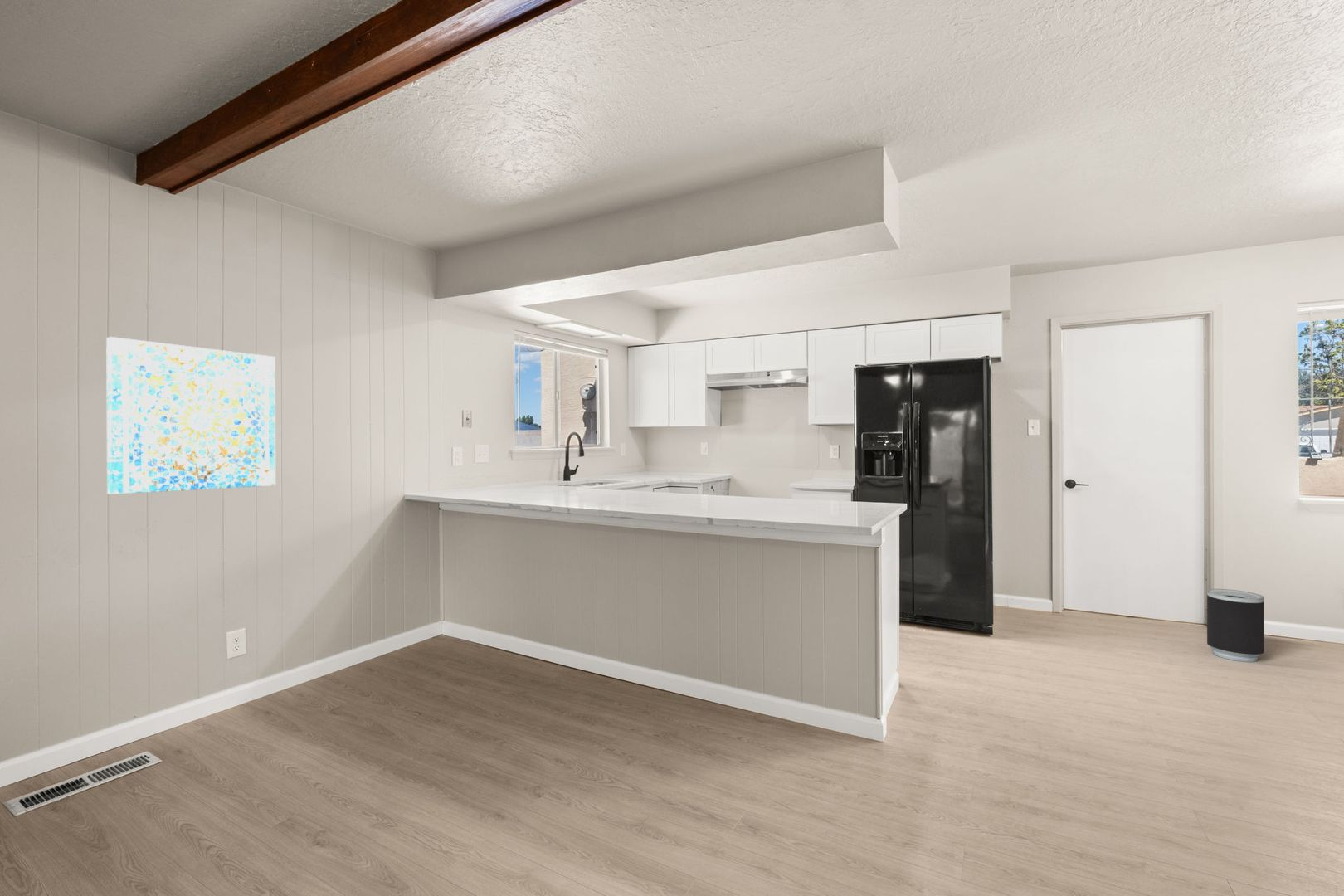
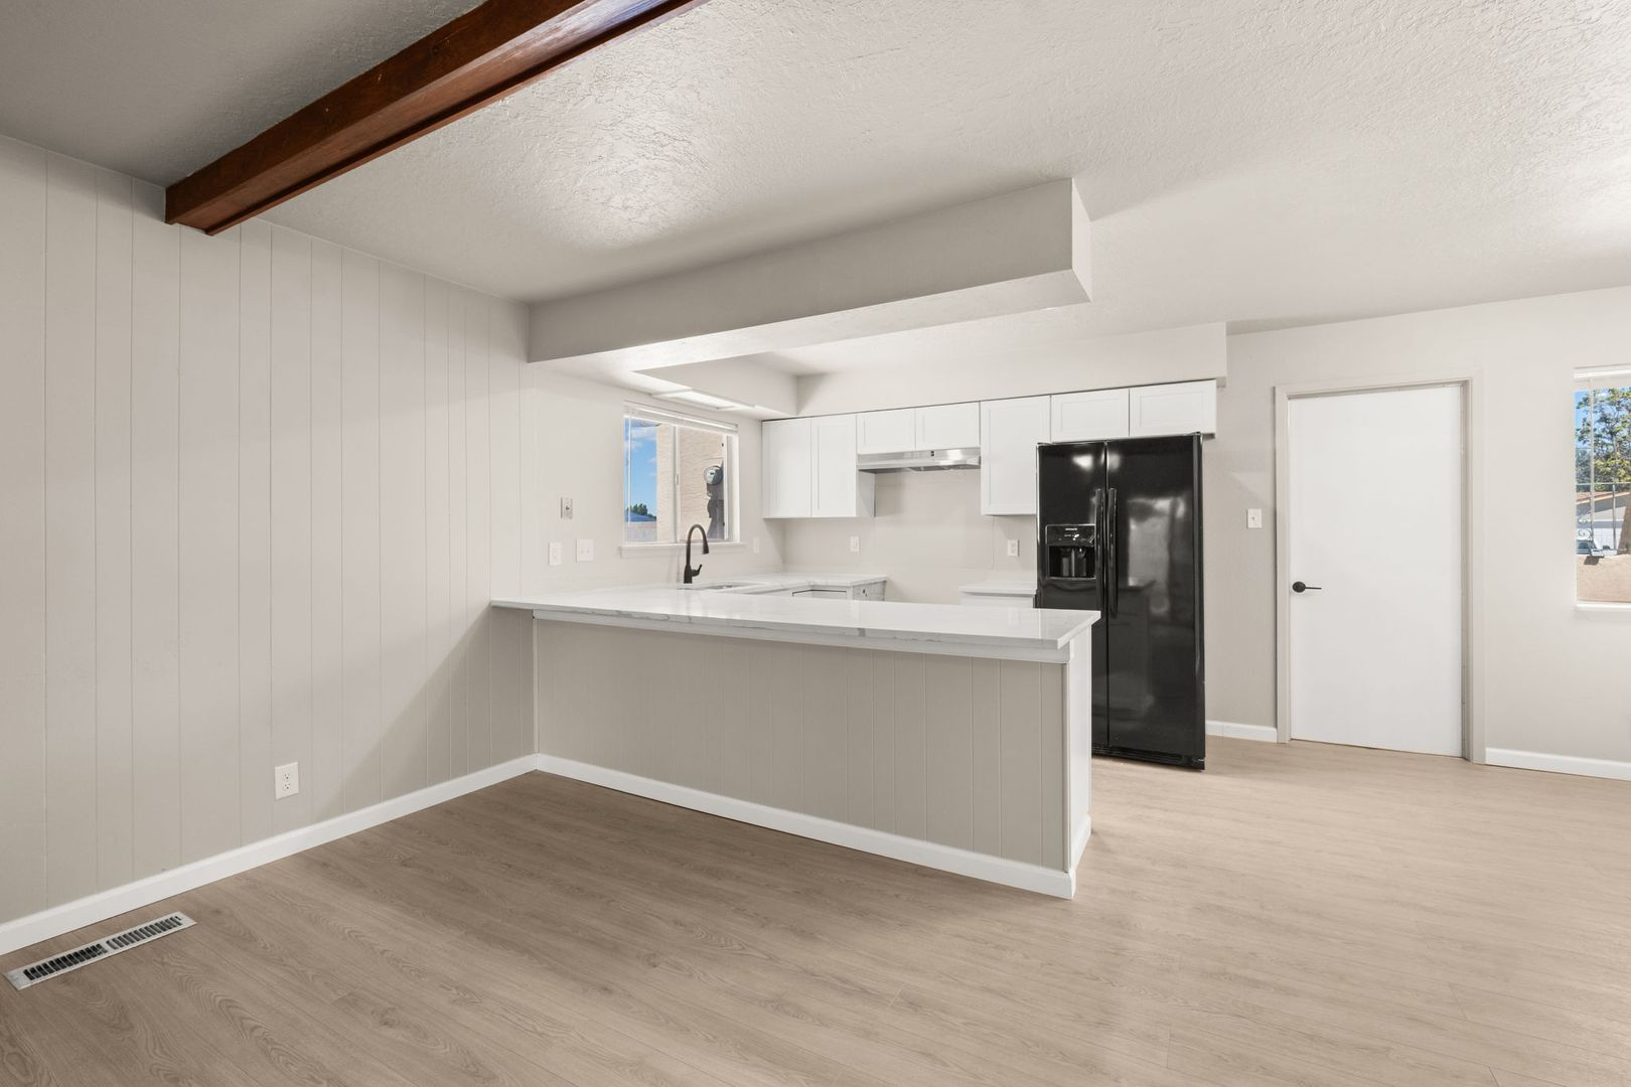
- trash bin (1234, 625)
- wall art (199, 418)
